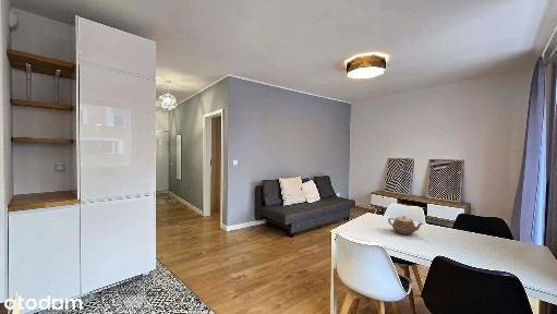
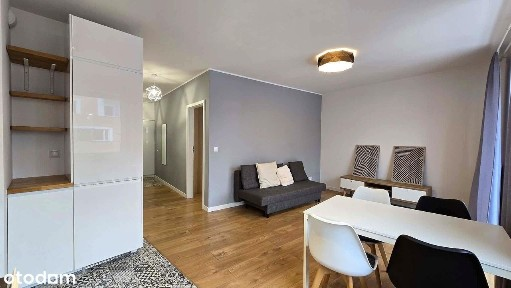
- teapot (404, 224)
